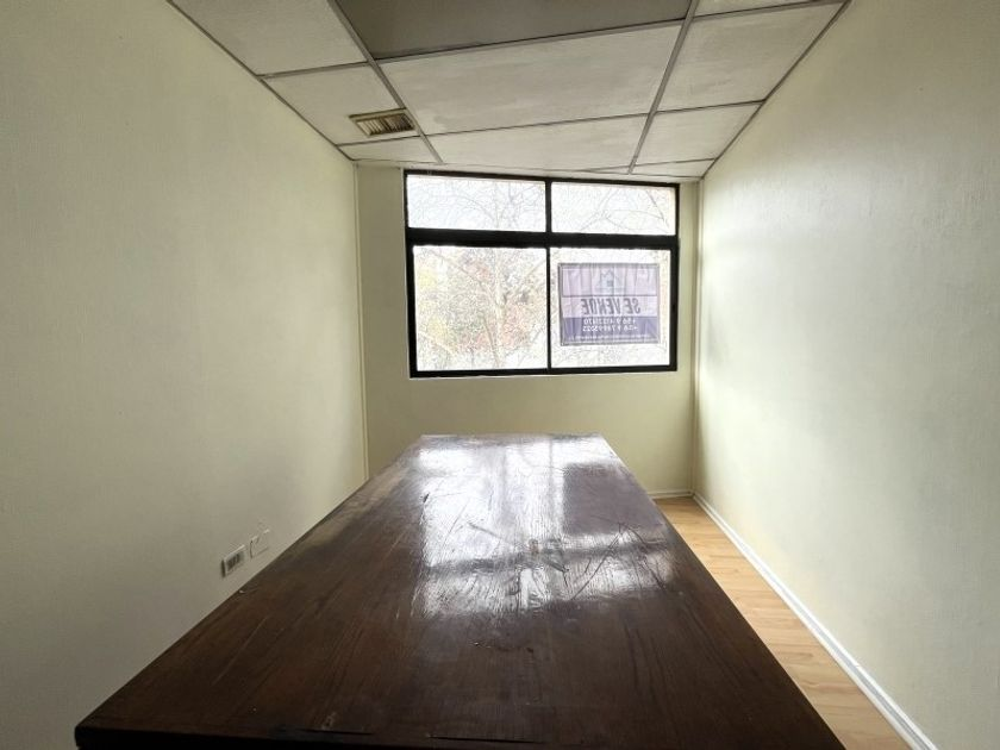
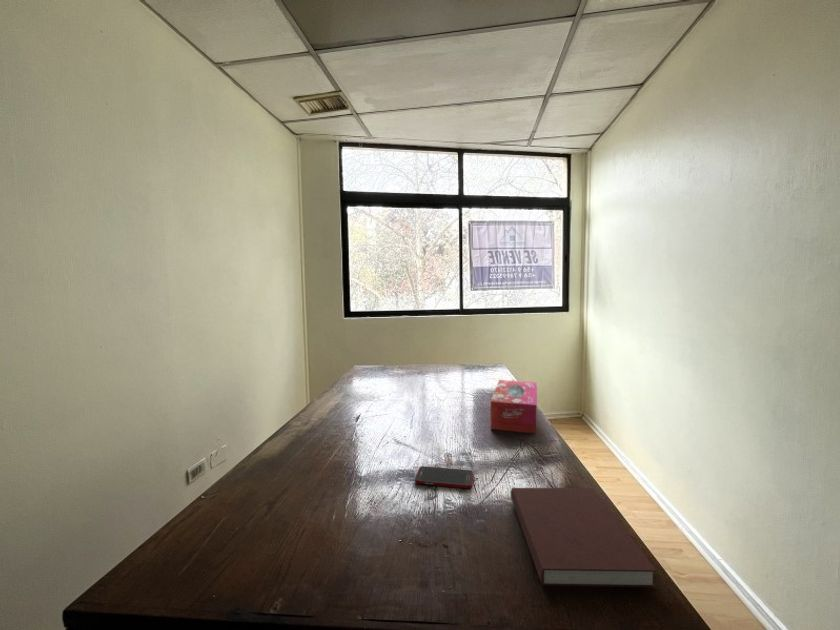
+ tissue box (515, 403)
+ notebook (571, 529)
+ cell phone (444, 477)
